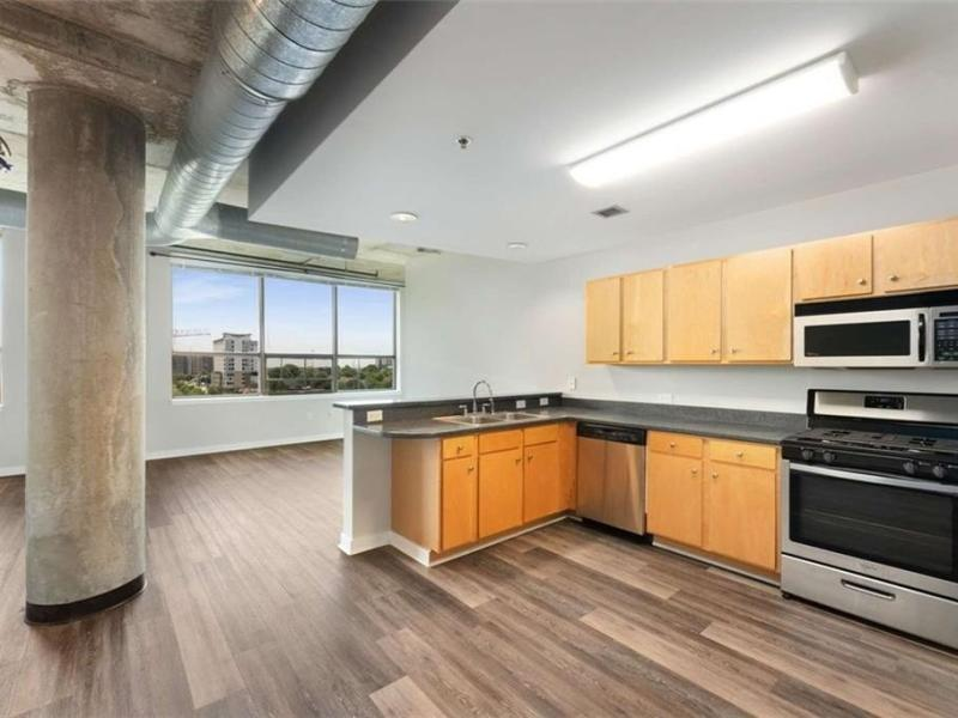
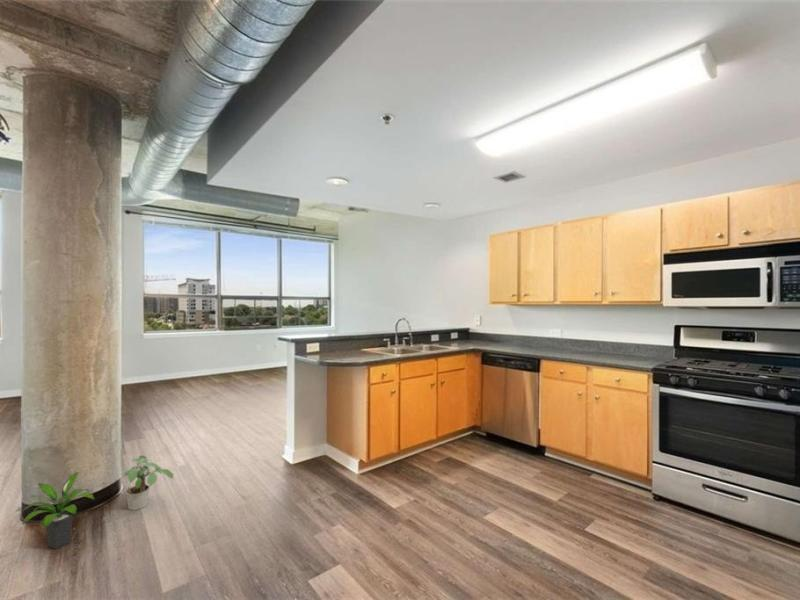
+ potted plant (143, 482)
+ potted plant (59, 513)
